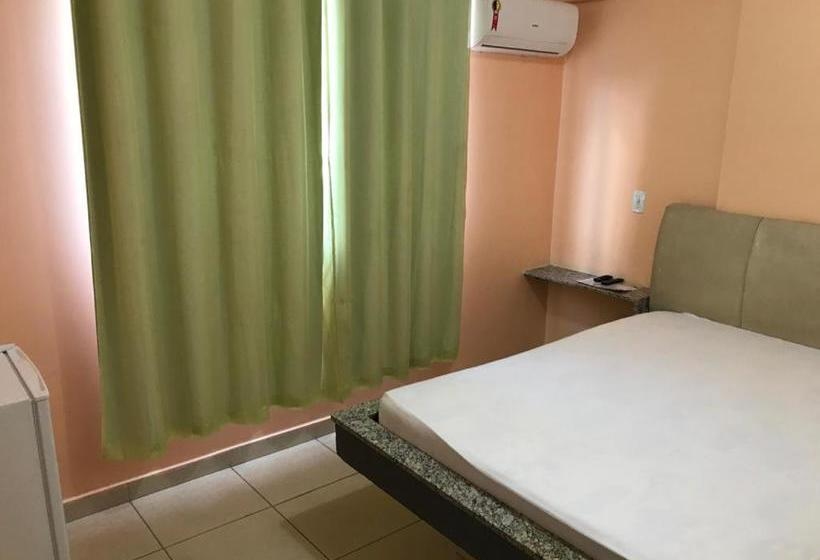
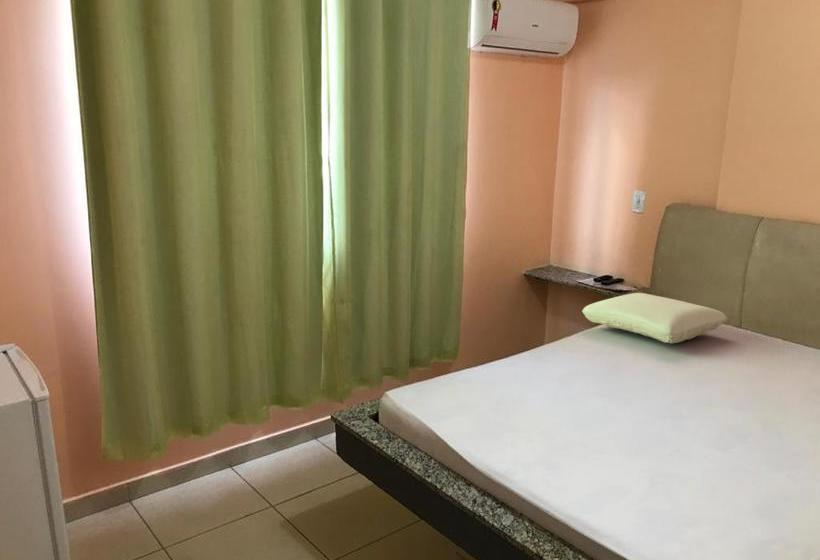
+ pillow (652, 316)
